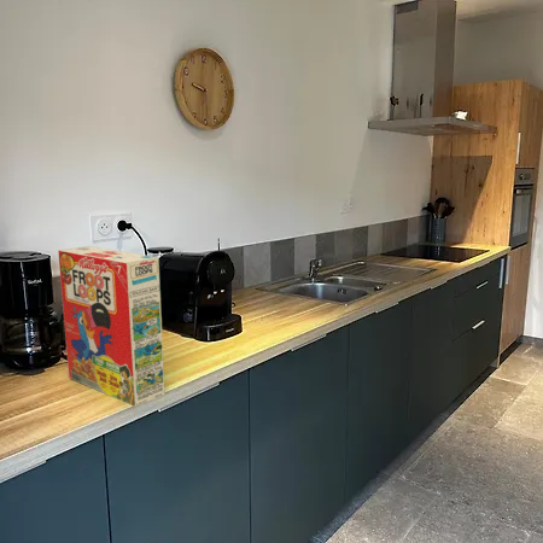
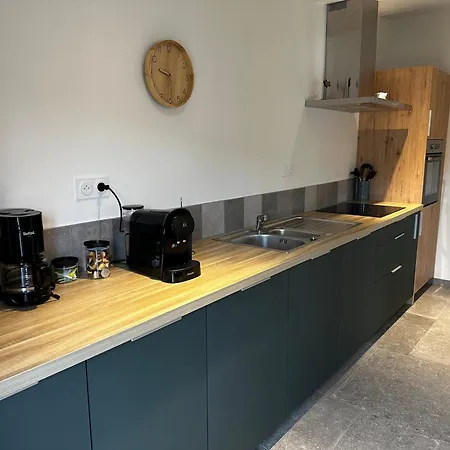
- cereal box (110, 321)
